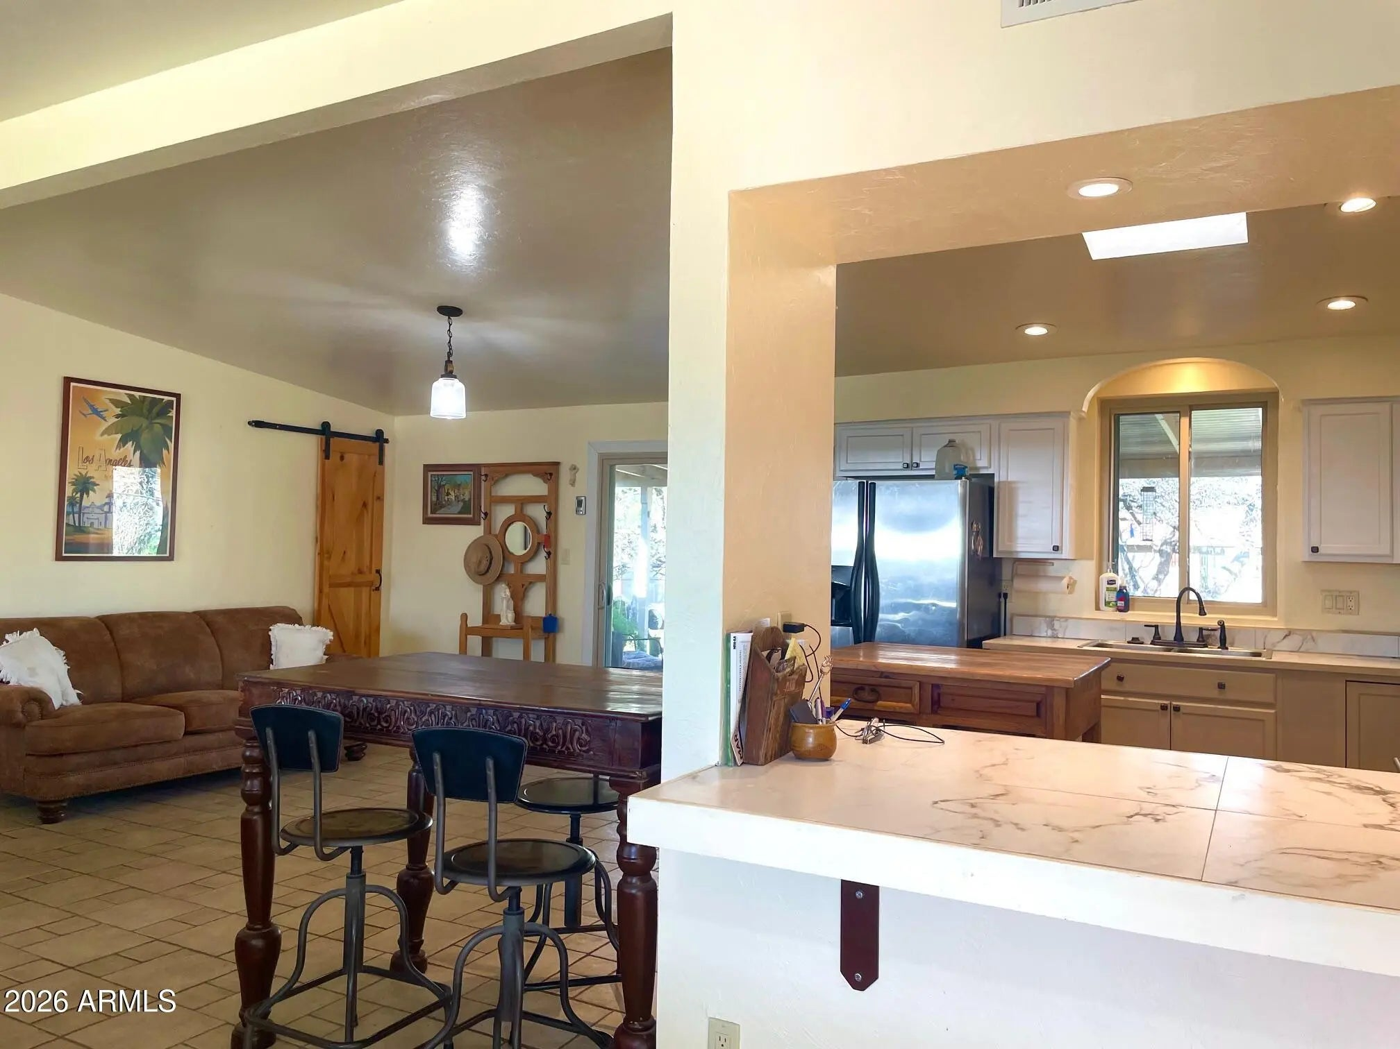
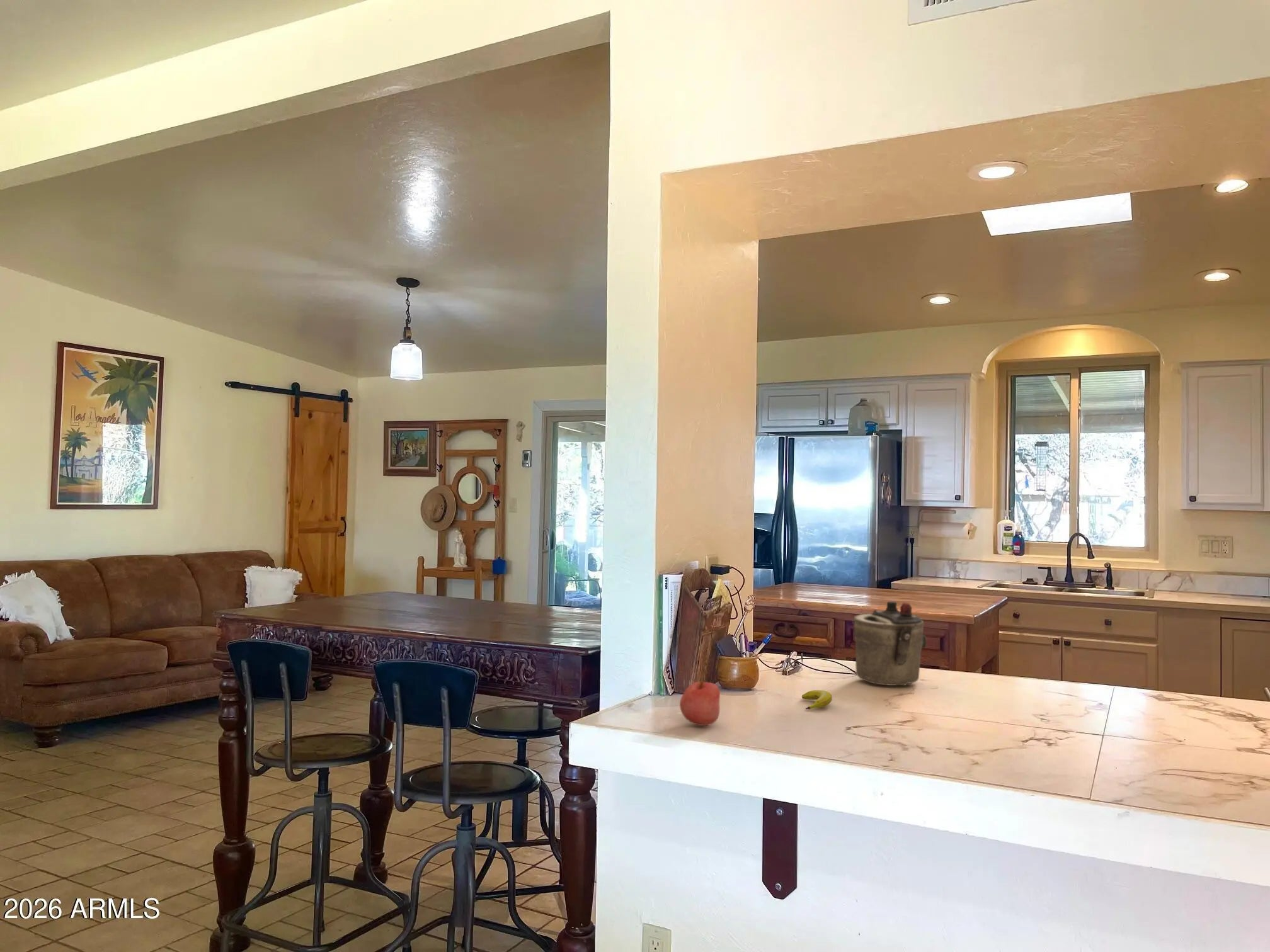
+ apple (701, 701)
+ banana (816, 698)
+ teapot (891, 642)
